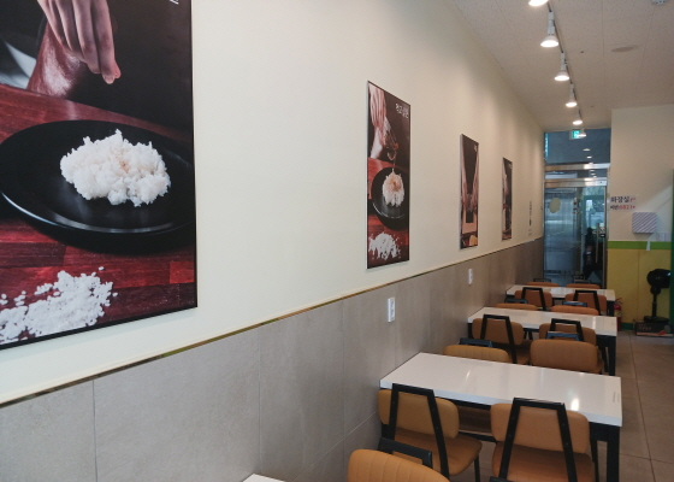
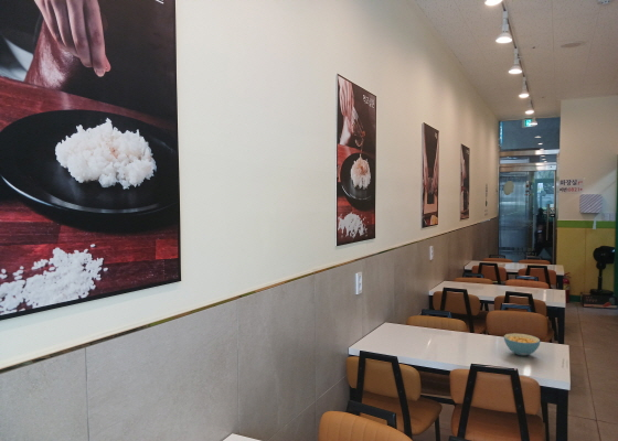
+ cereal bowl (521, 345)
